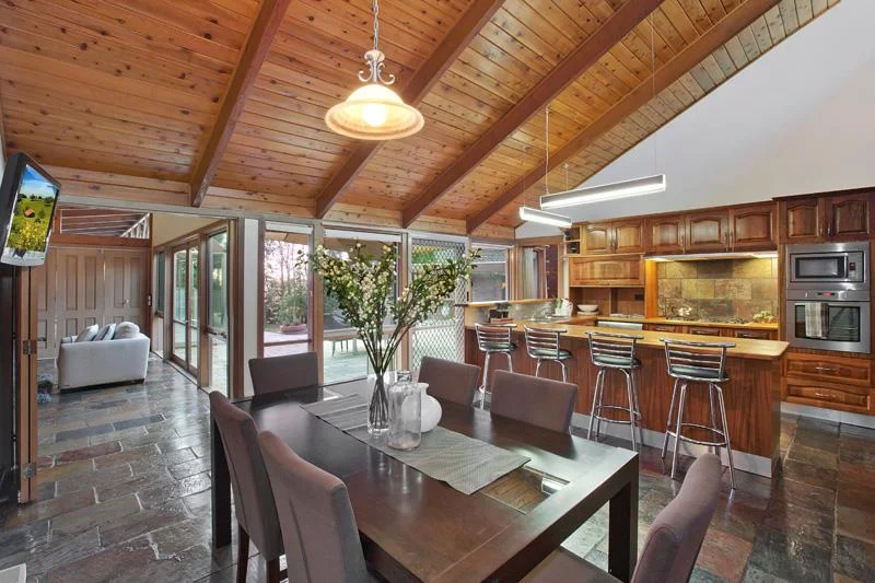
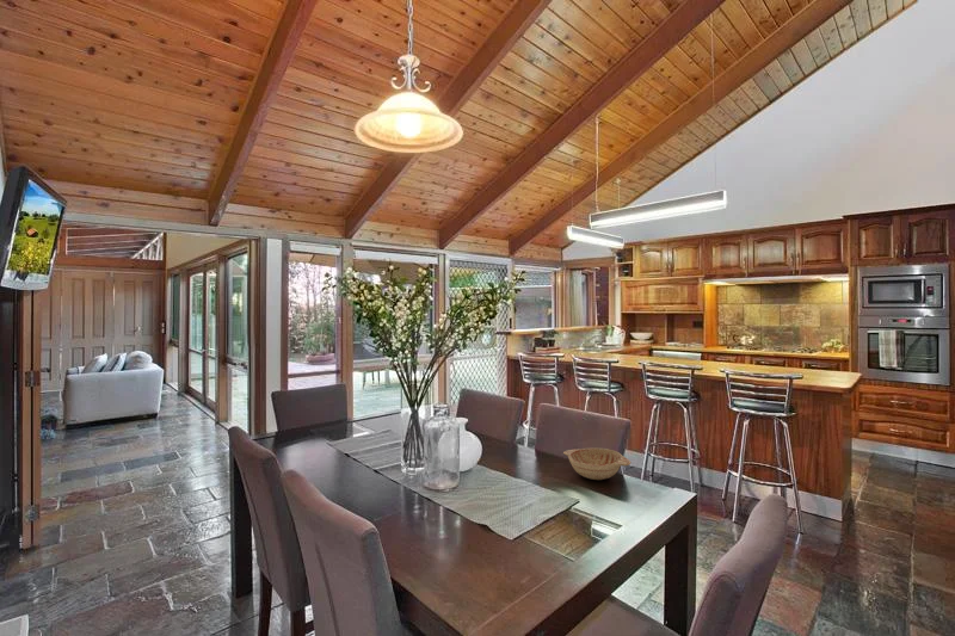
+ decorative bowl (594, 464)
